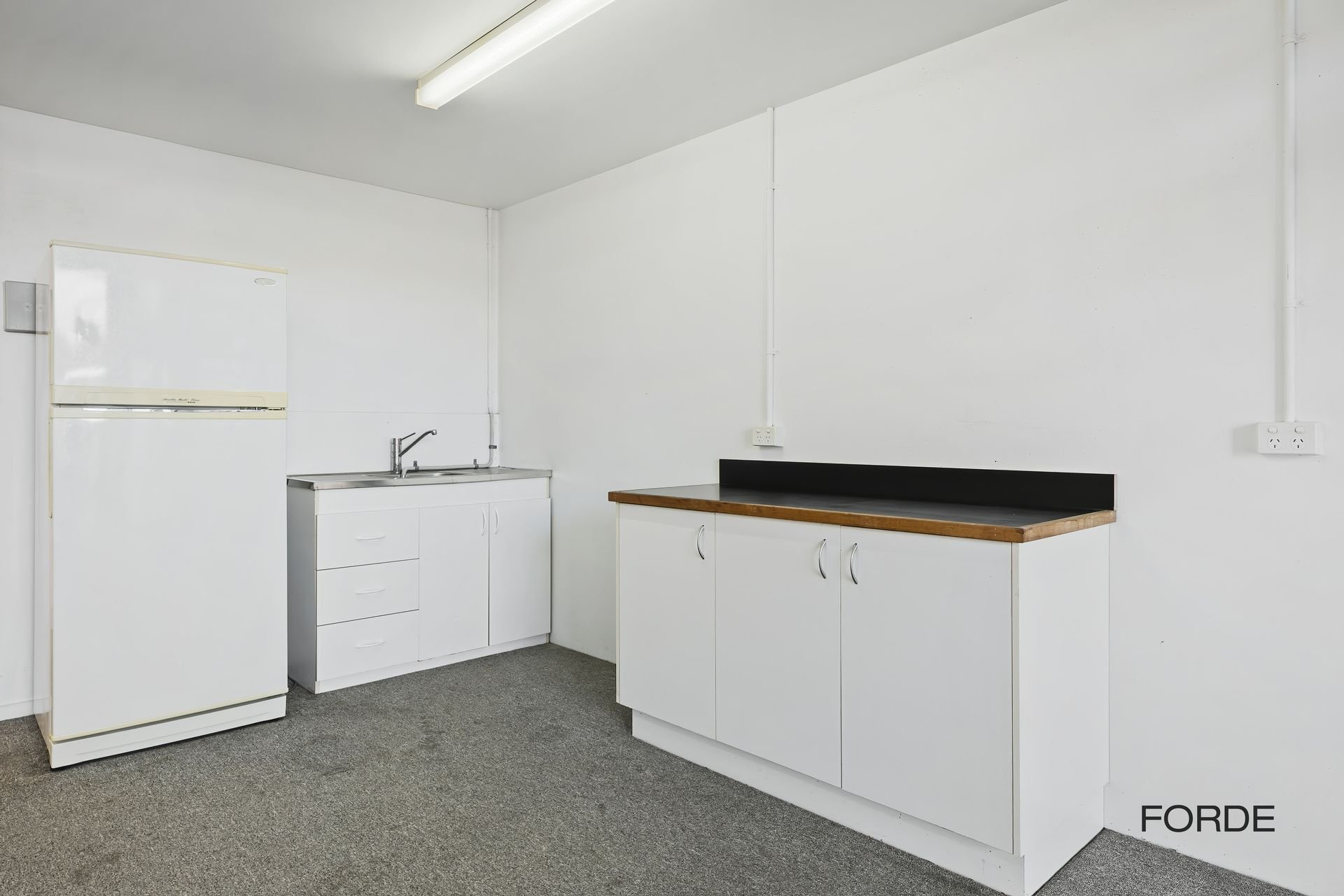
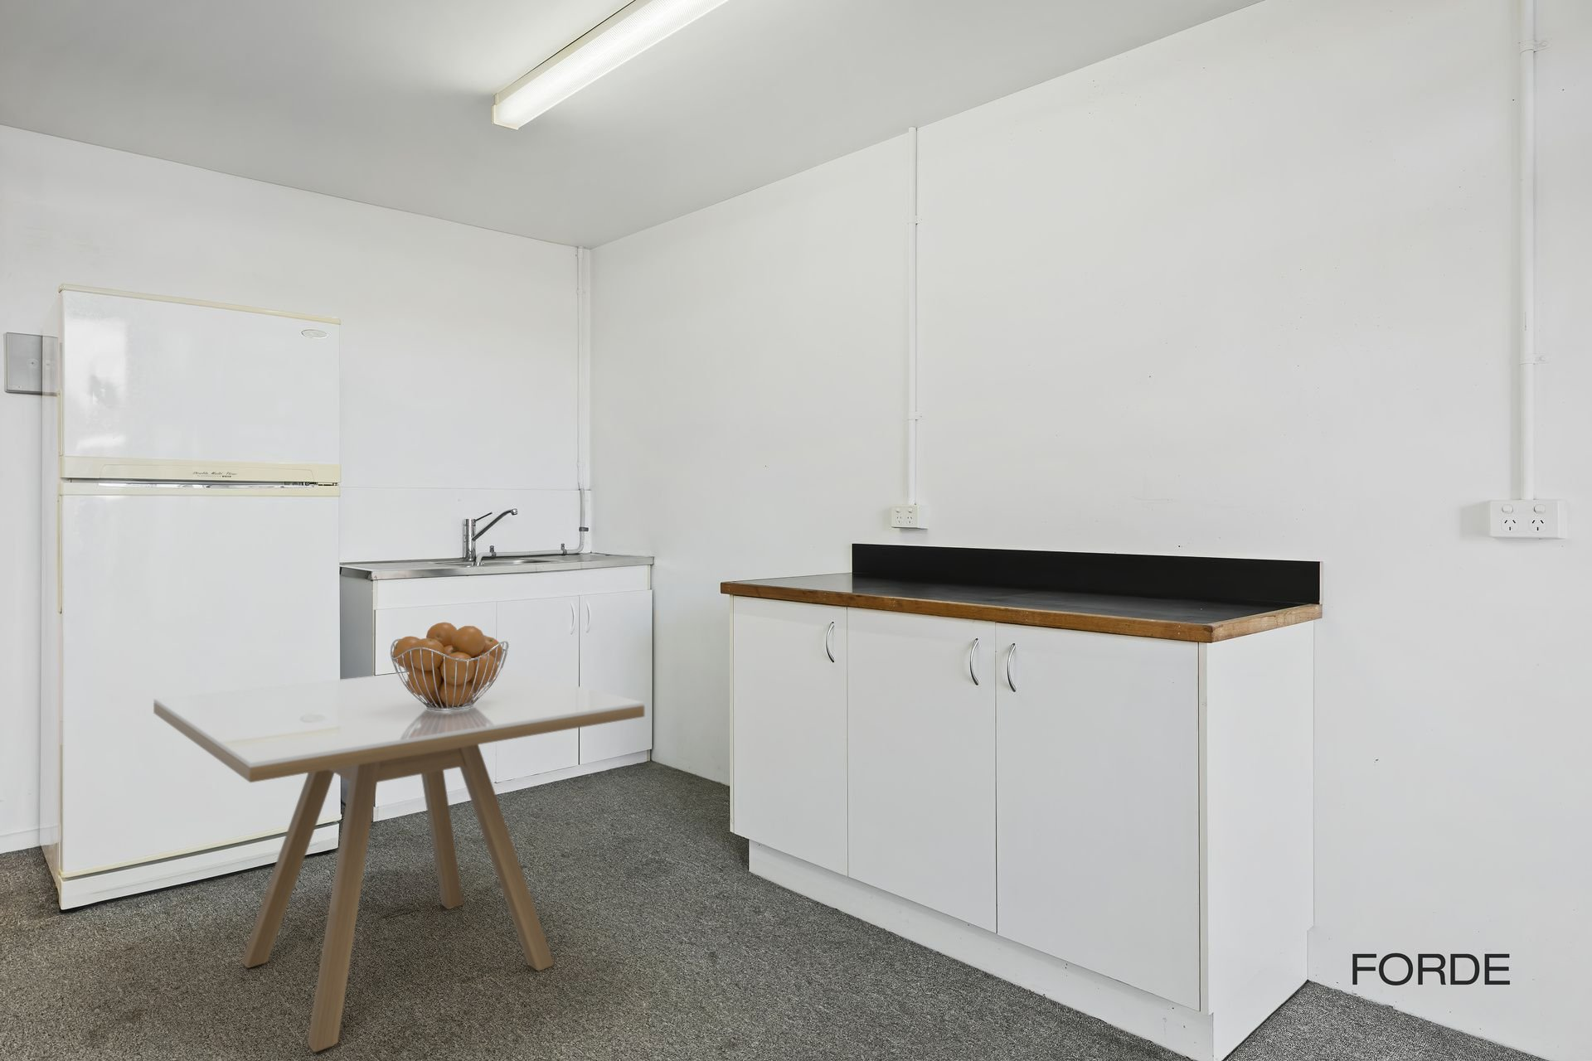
+ fruit basket (450, 664)
+ dining table (370, 828)
